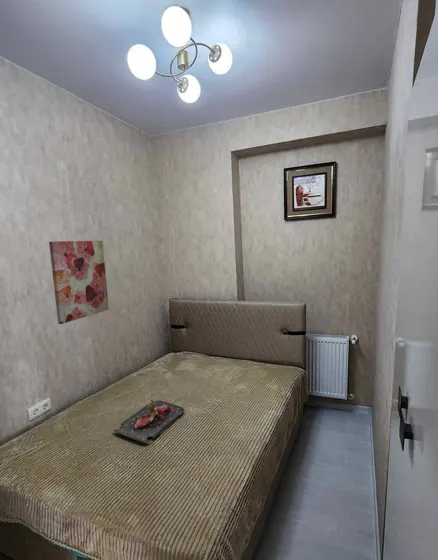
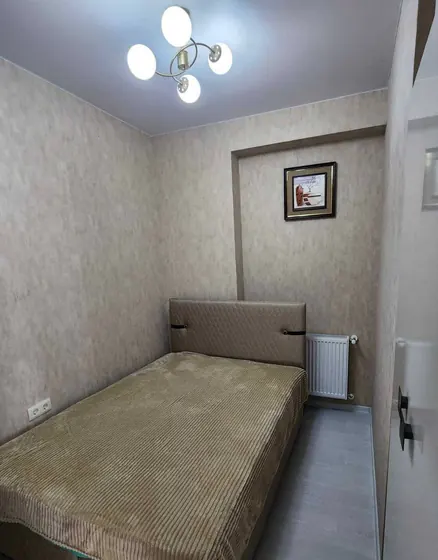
- wall art (82, 279)
- tray (150, 410)
